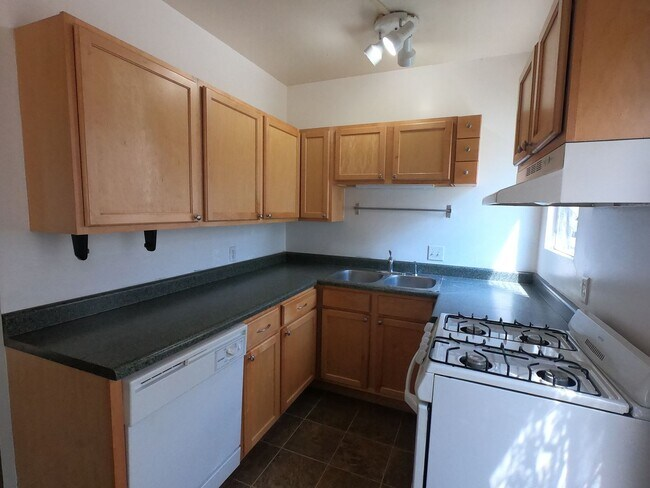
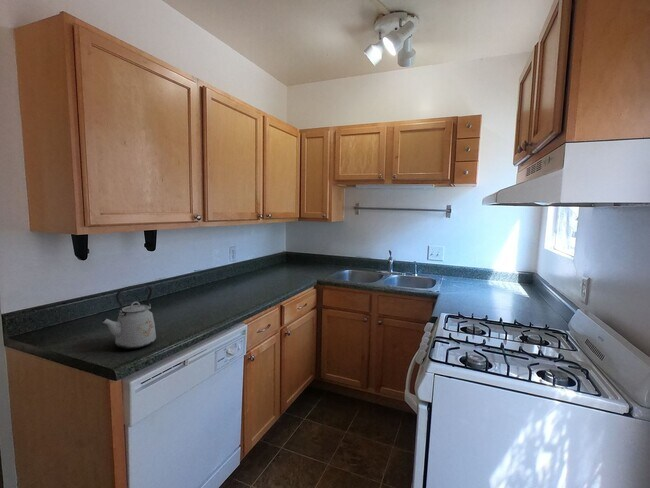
+ kettle (128, 317)
